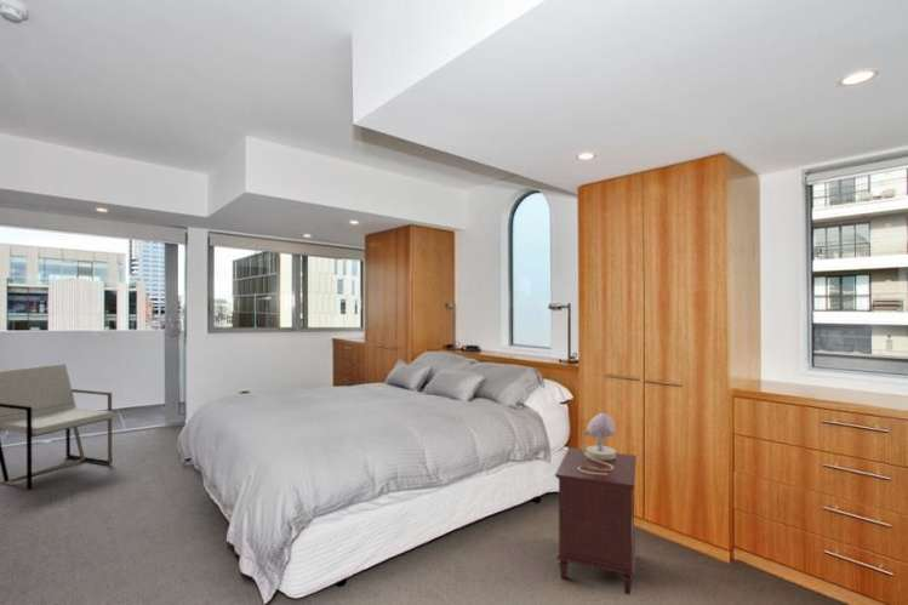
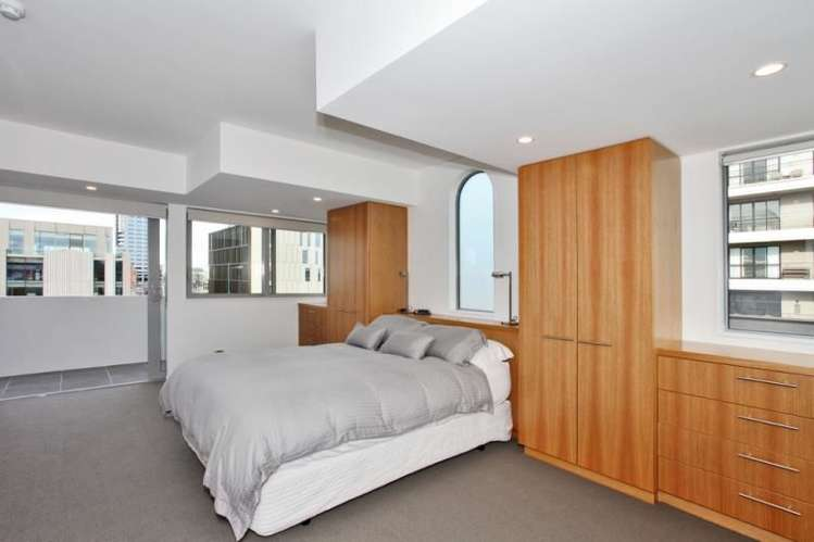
- table lamp (598, 439)
- armchair (50, 419)
- nightstand (598, 514)
